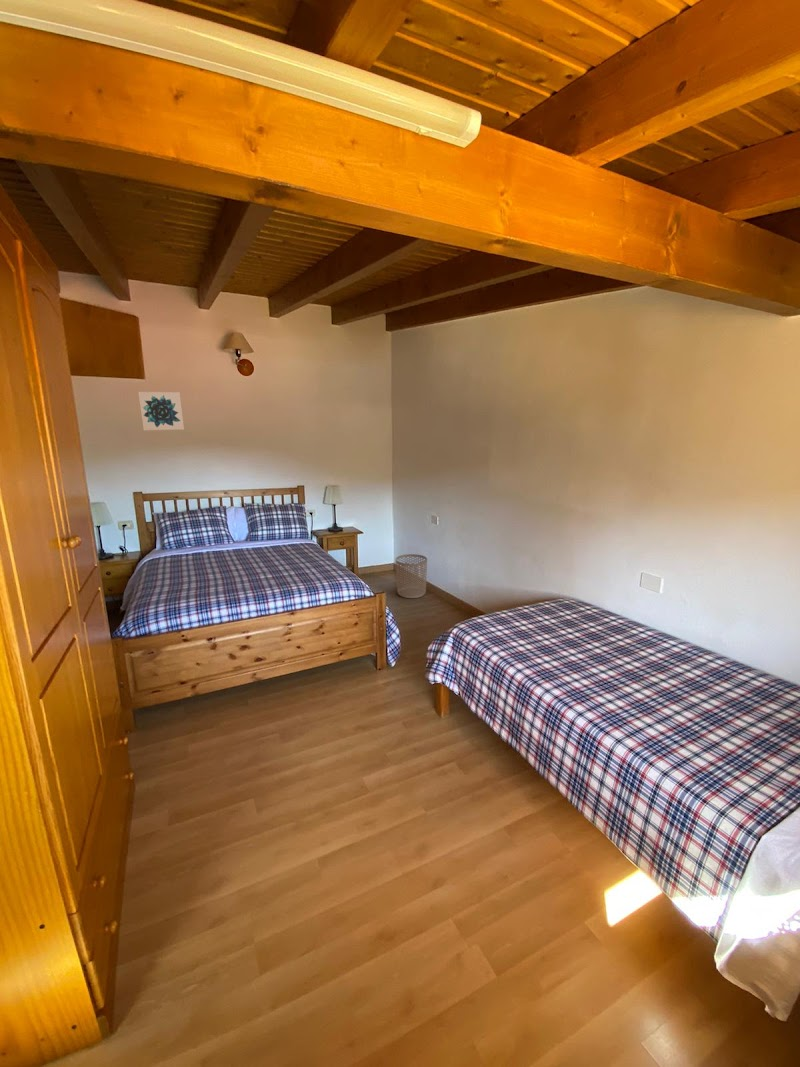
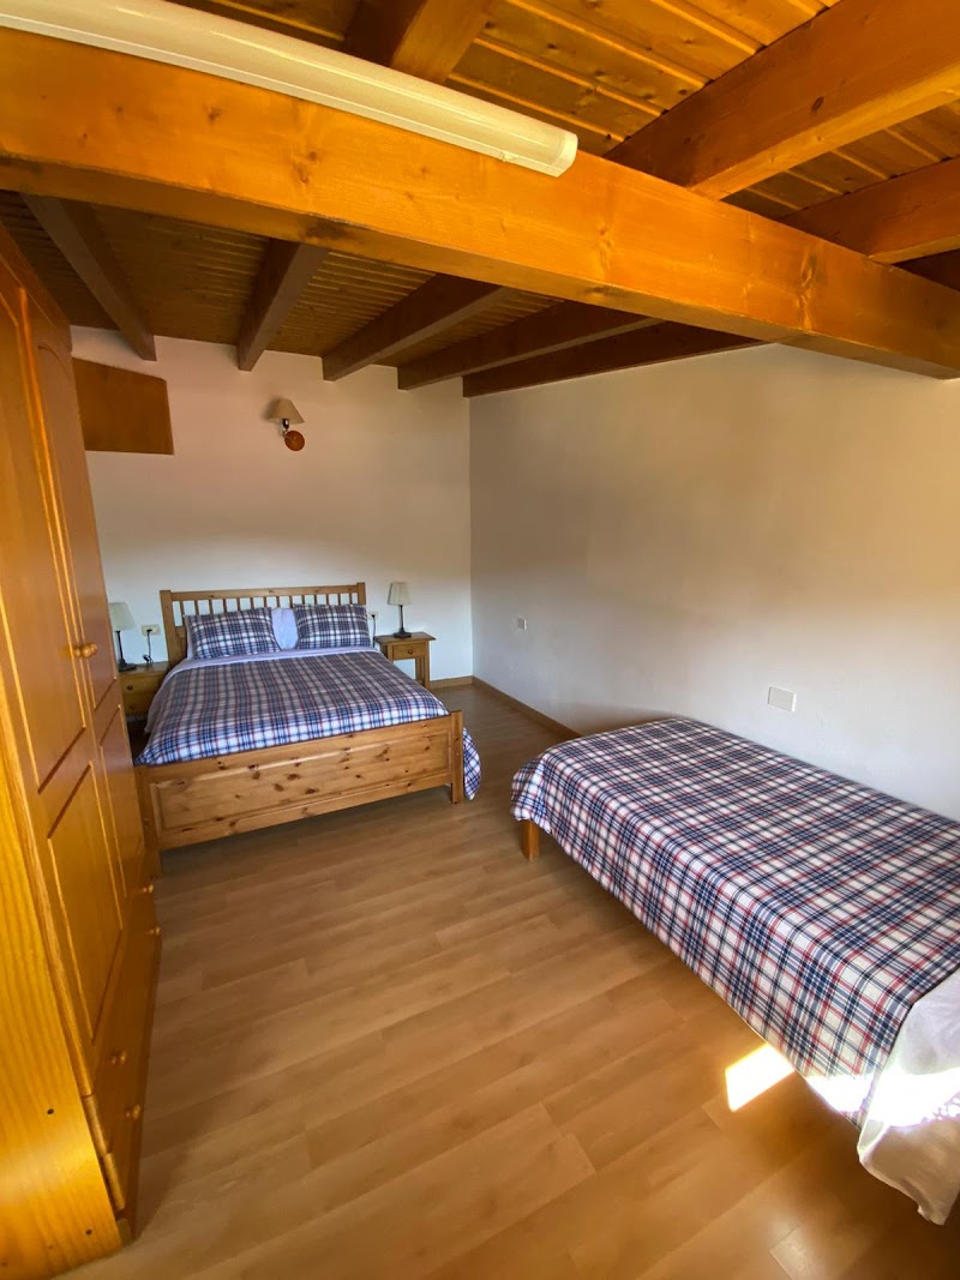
- wall art (161, 411)
- waste bin (411, 576)
